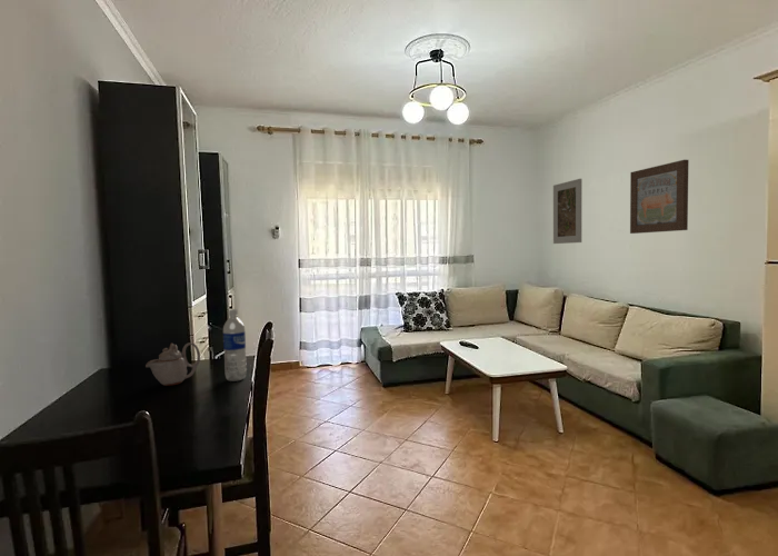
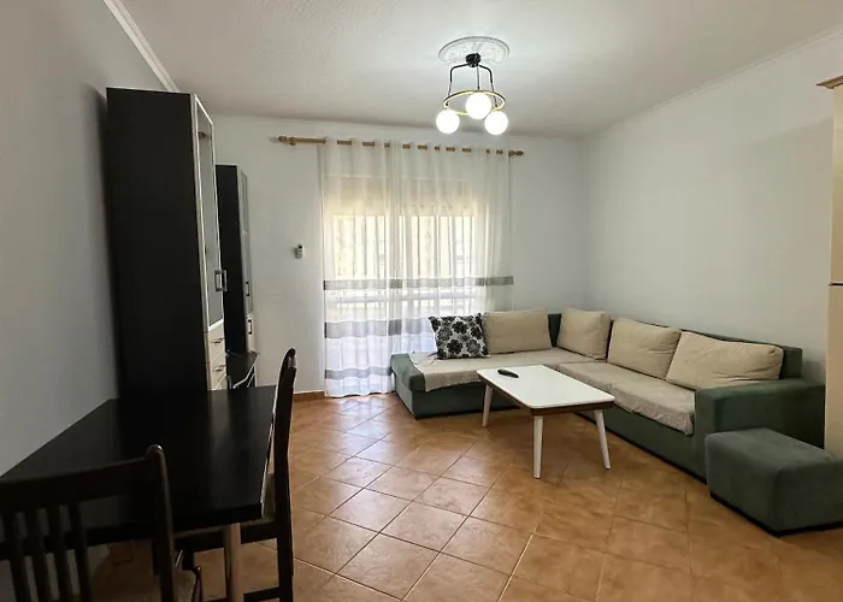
- water bottle (235, 344)
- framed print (567, 212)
- teapot (173, 363)
- wall art (657, 199)
